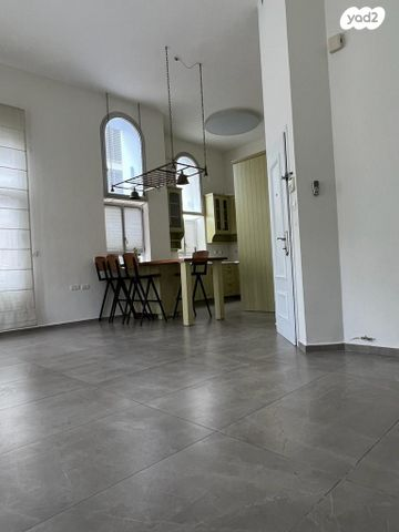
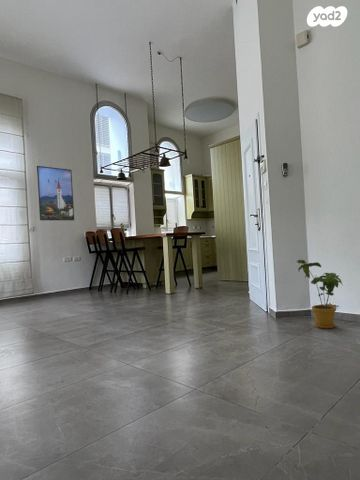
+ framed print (56, 194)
+ house plant (326, 290)
